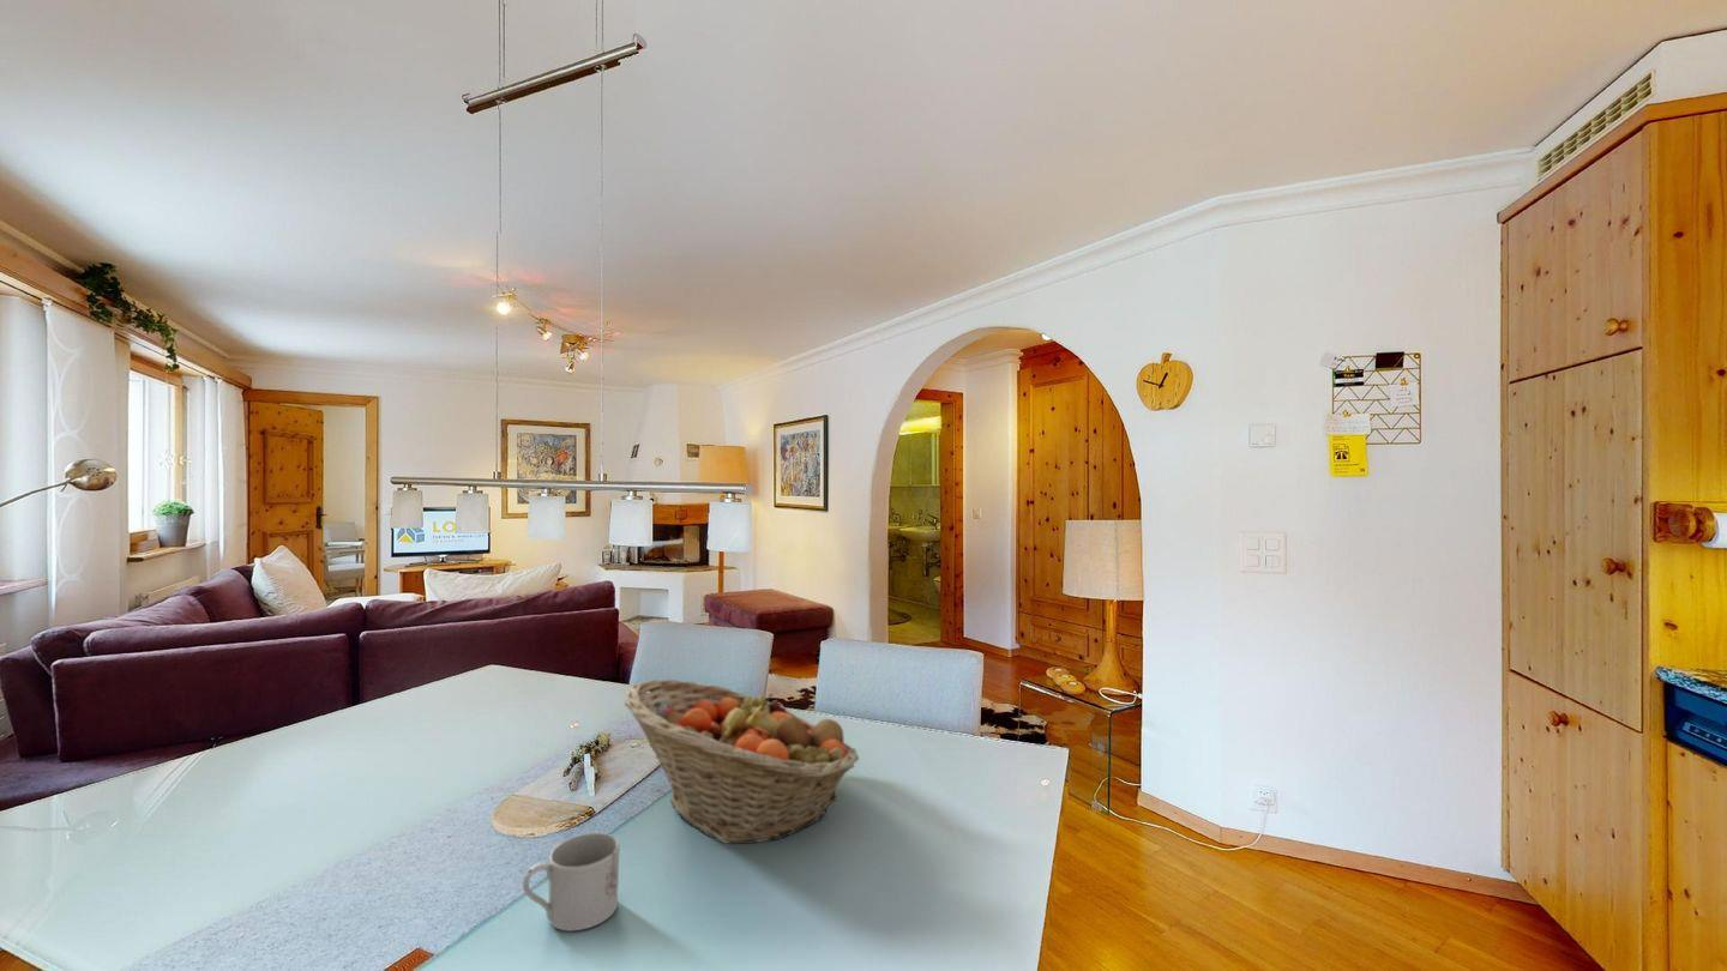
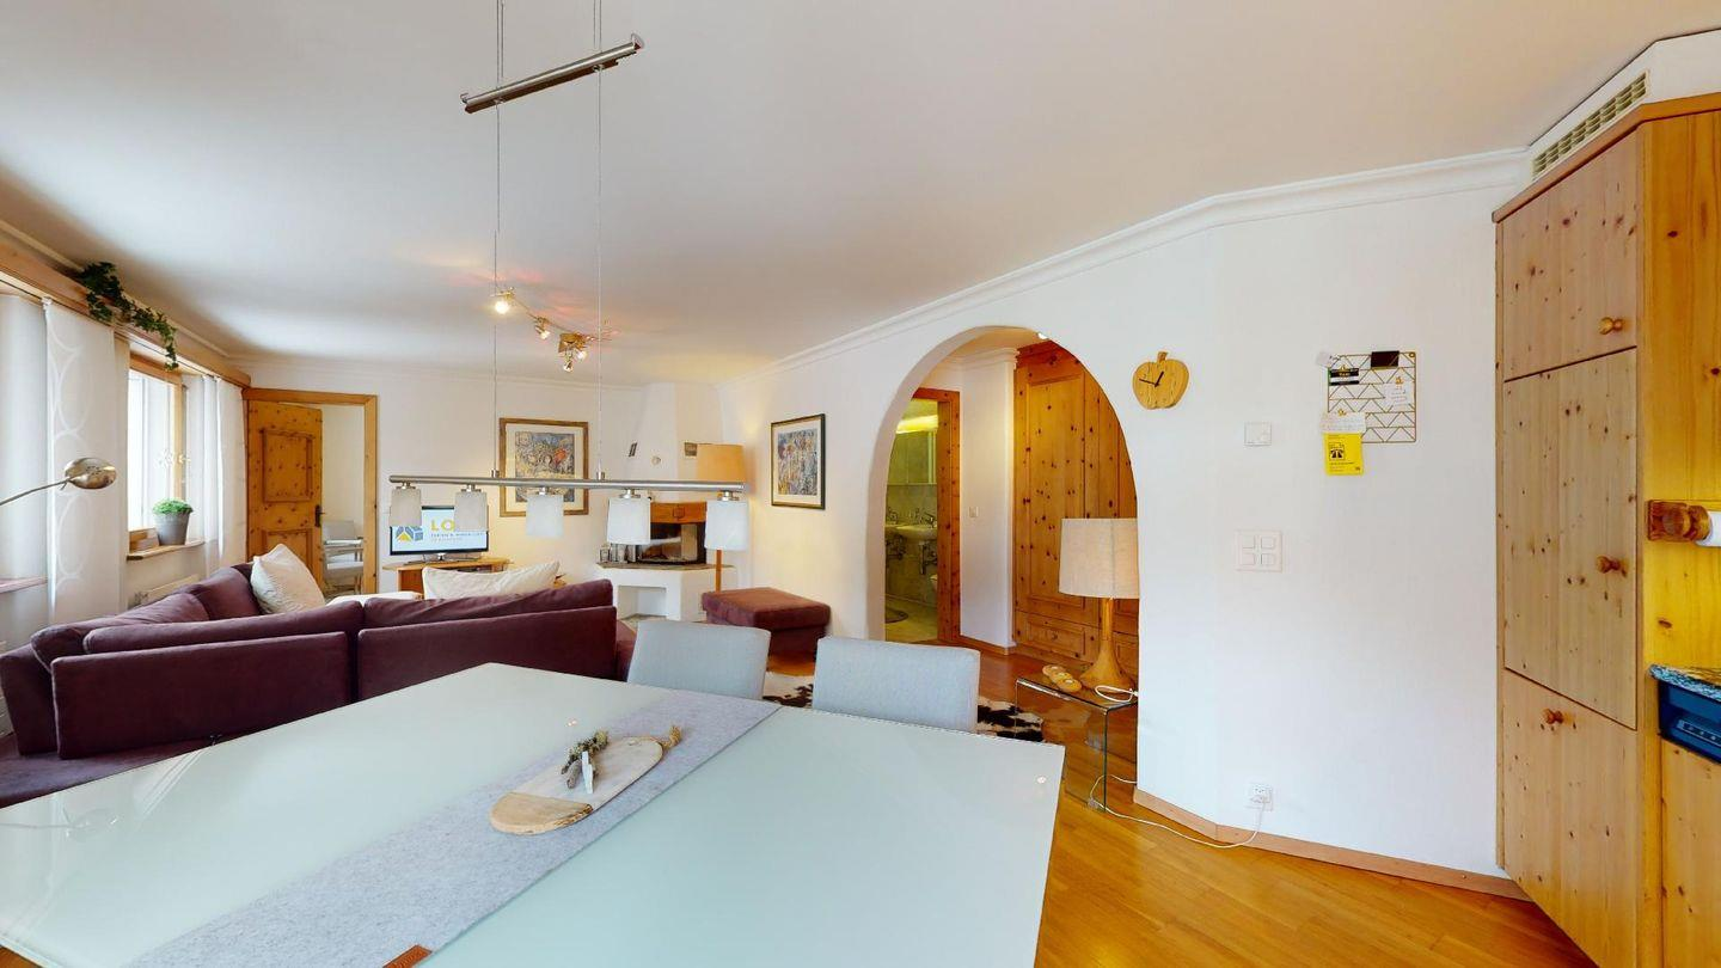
- mug (572, 883)
- fruit basket (740, 742)
